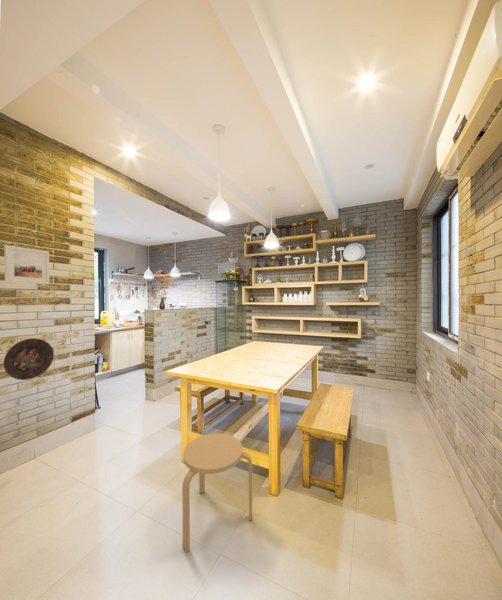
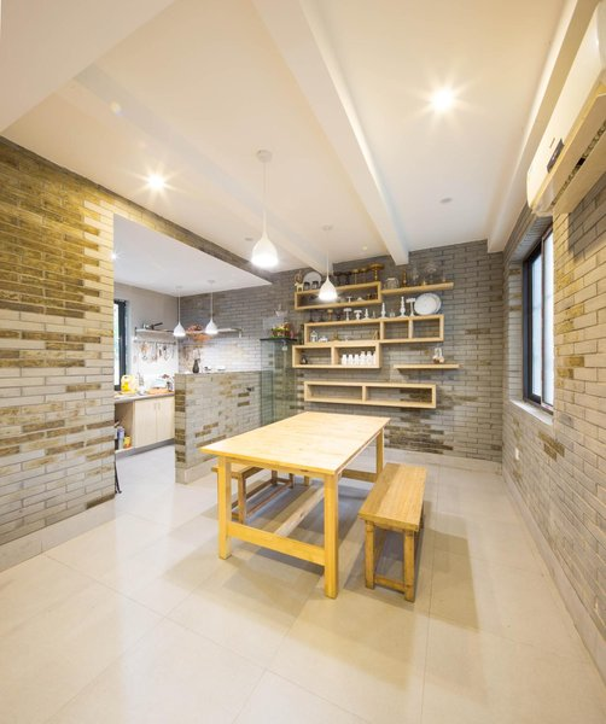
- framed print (28, 266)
- decorative plate (29, 358)
- stool (204, 486)
